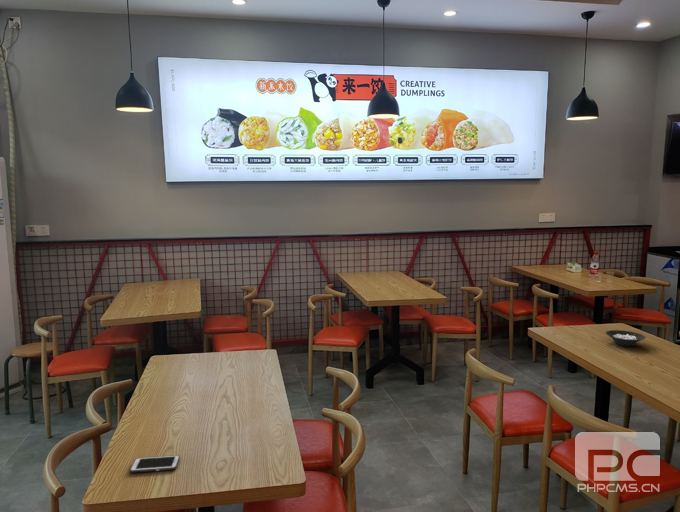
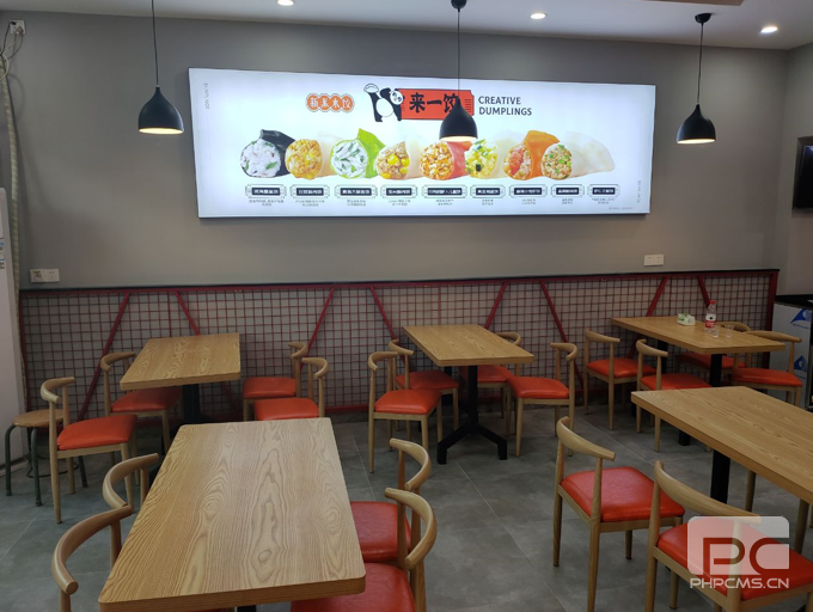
- cell phone (155, 463)
- cereal bowl (624, 339)
